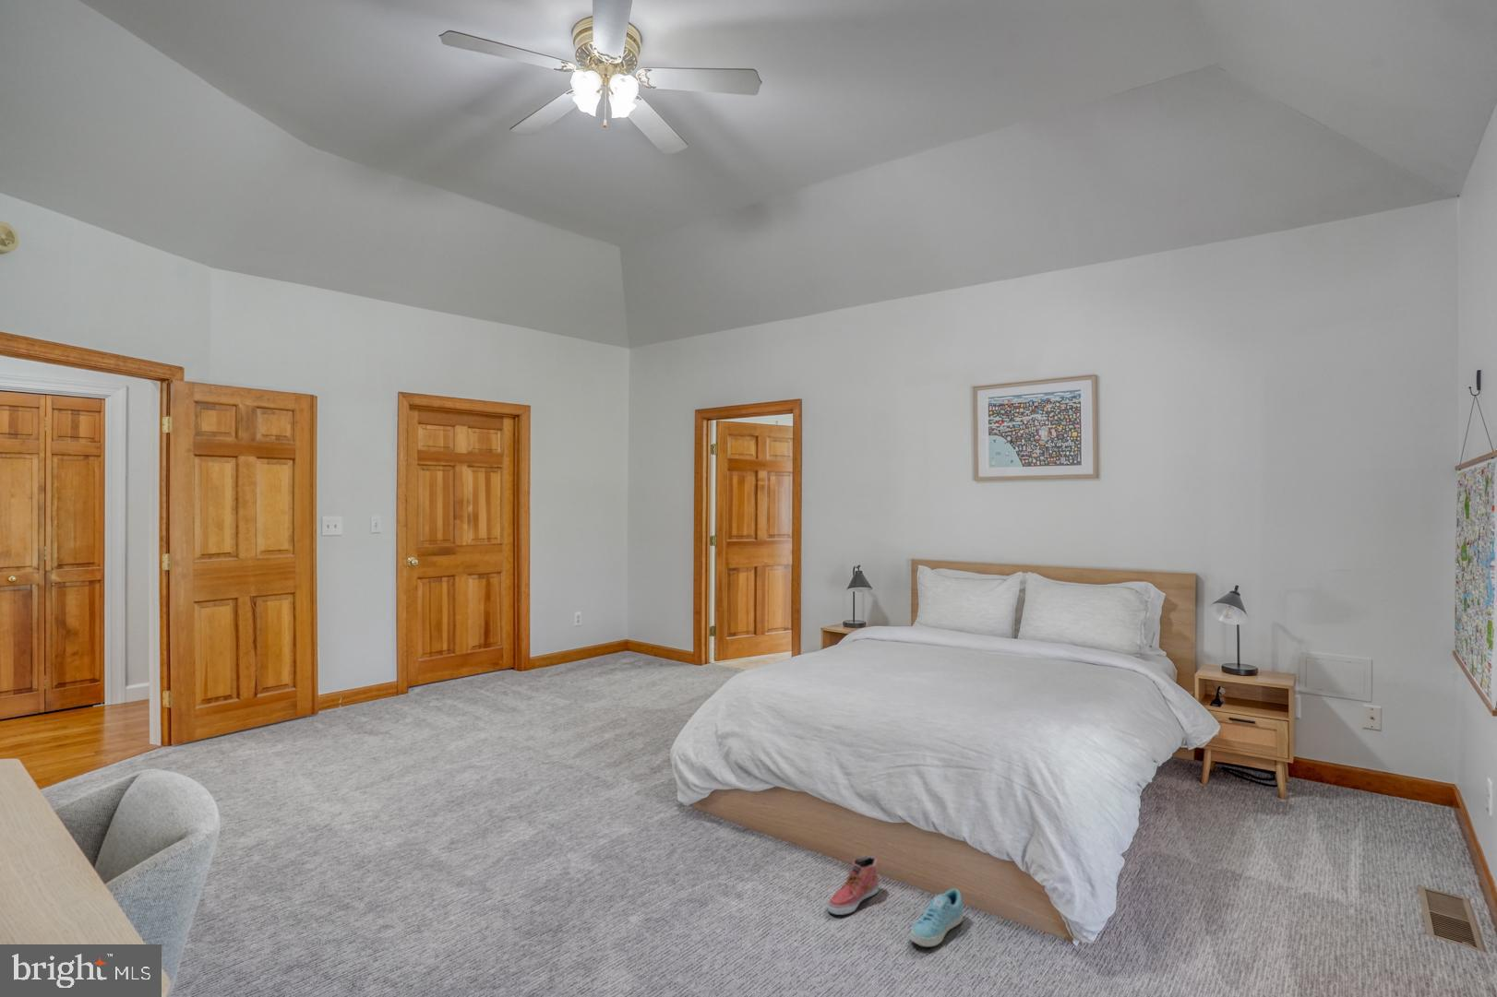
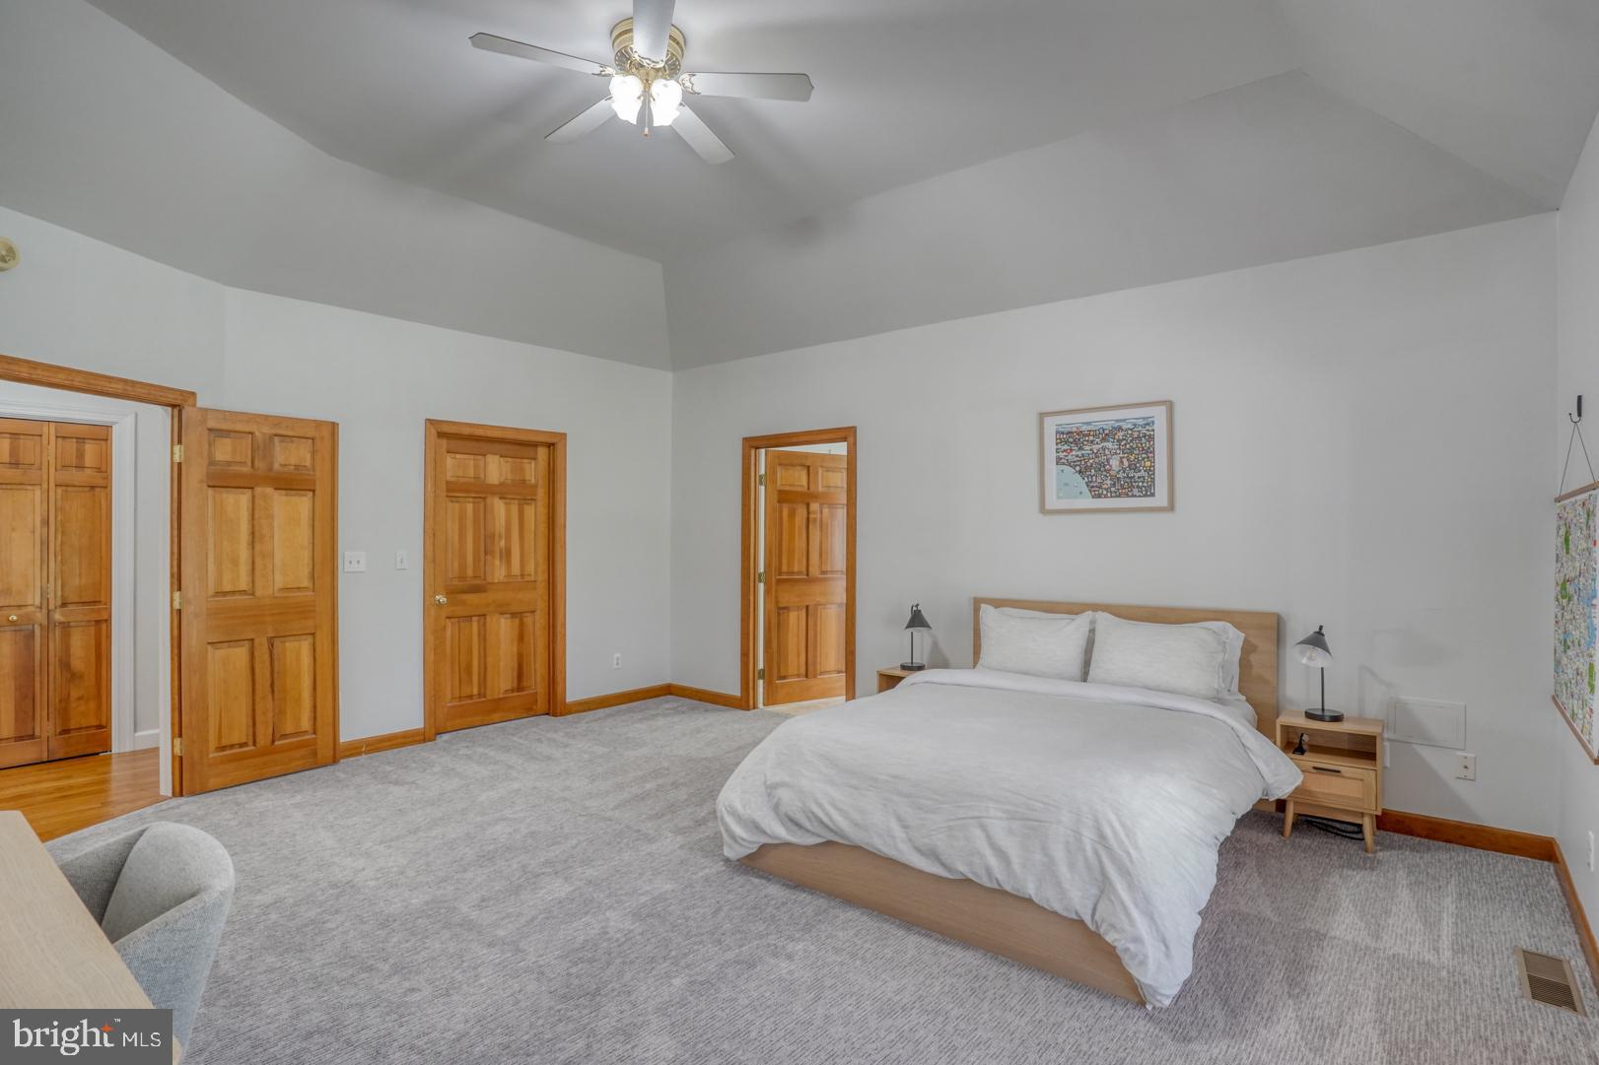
- shoe (853, 882)
- sneaker (935, 914)
